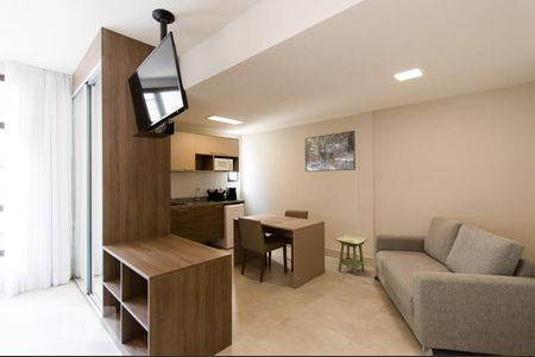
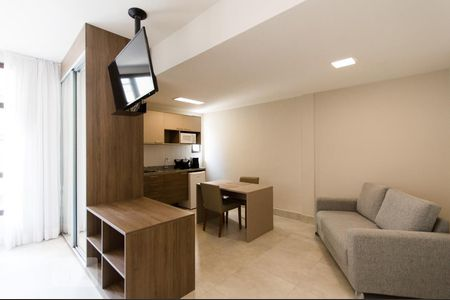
- side table (348, 255)
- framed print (328, 152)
